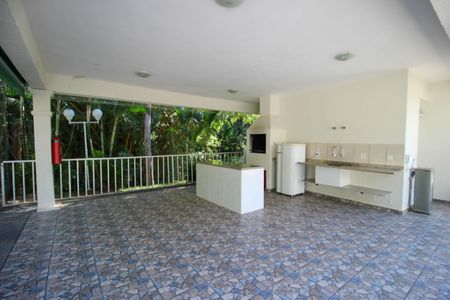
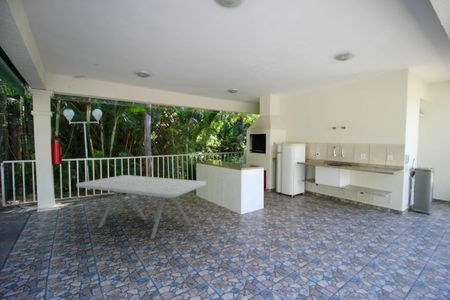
+ dining table (137, 205)
